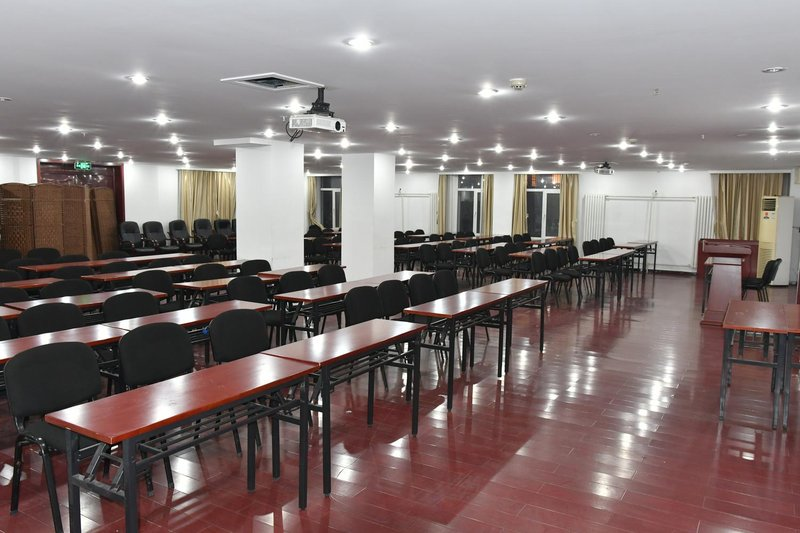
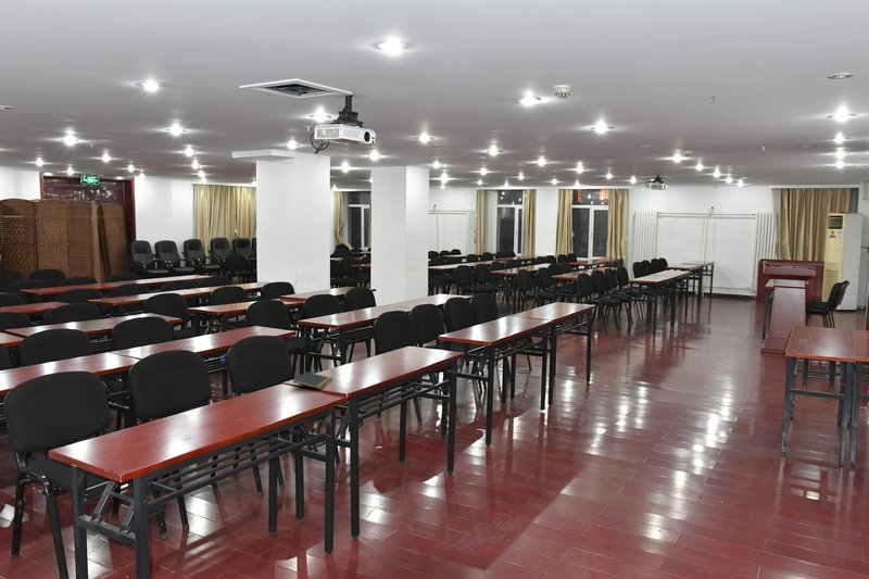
+ notepad (313, 379)
